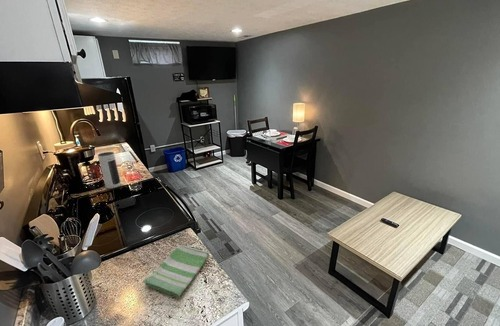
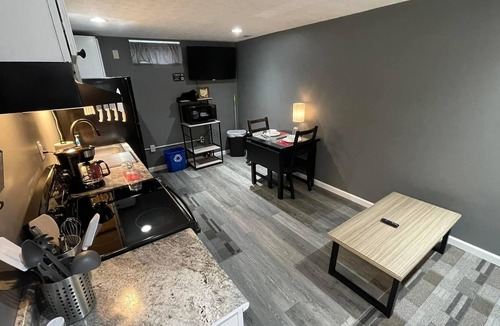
- speaker (109, 169)
- dish towel (179, 267)
